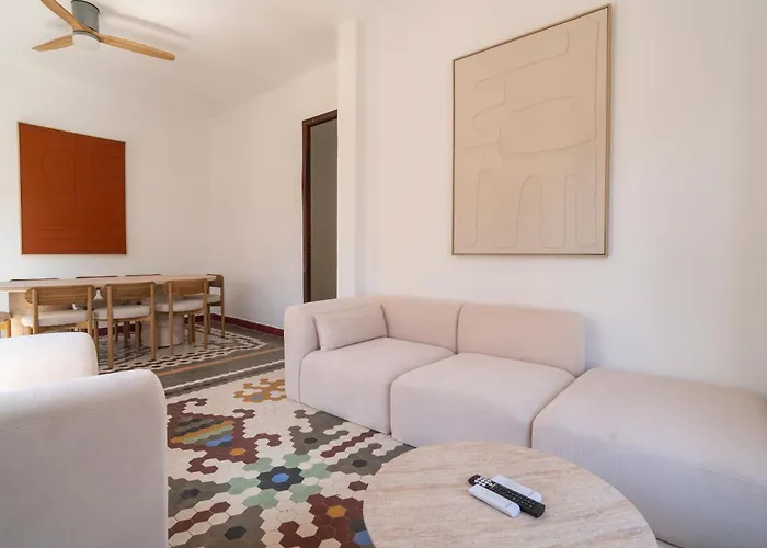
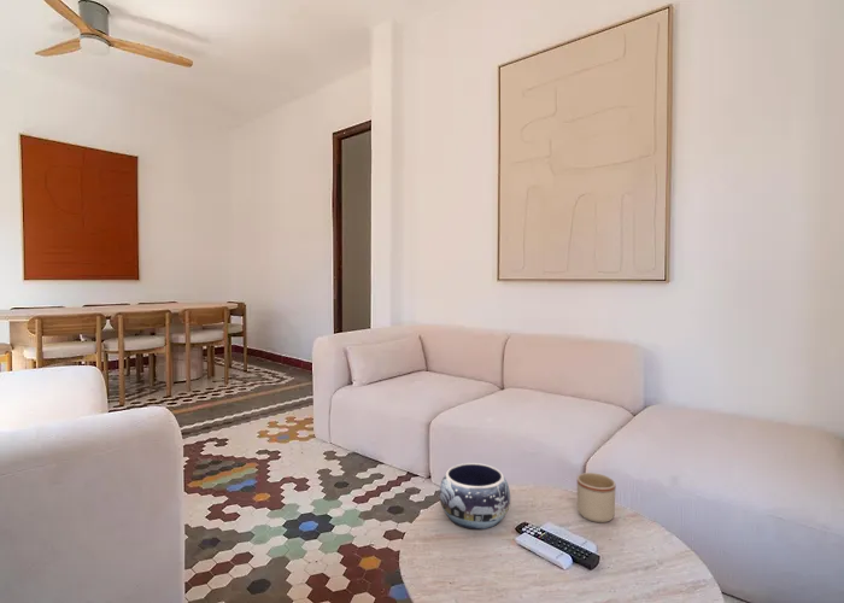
+ mug (593, 494)
+ decorative bowl (474, 494)
